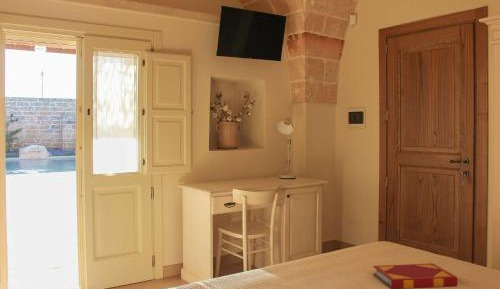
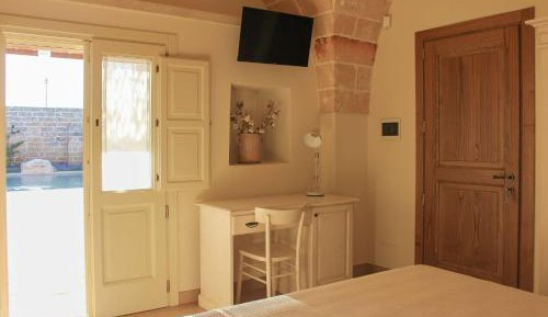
- hardback book (413, 275)
